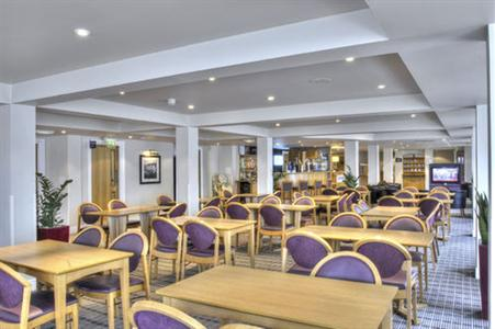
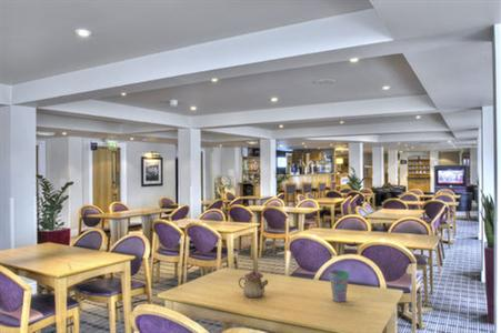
+ teapot (252, 281)
+ cup (339, 285)
